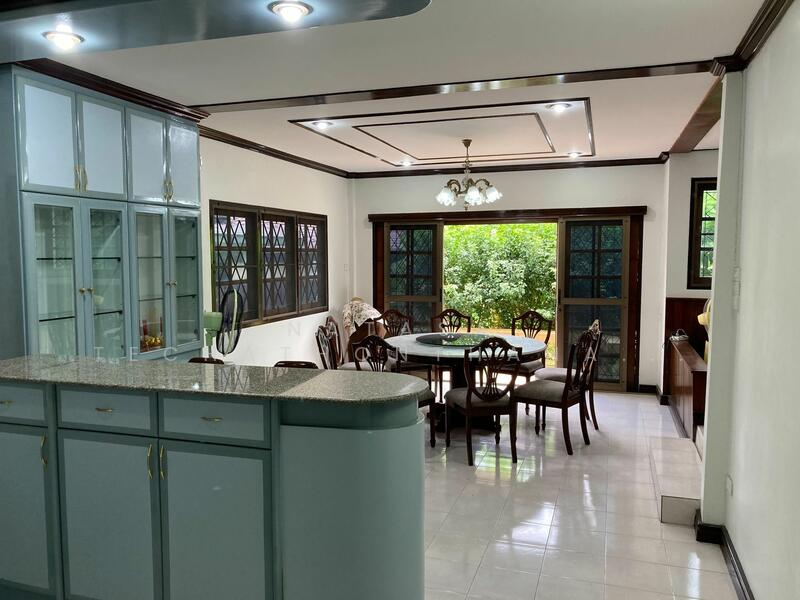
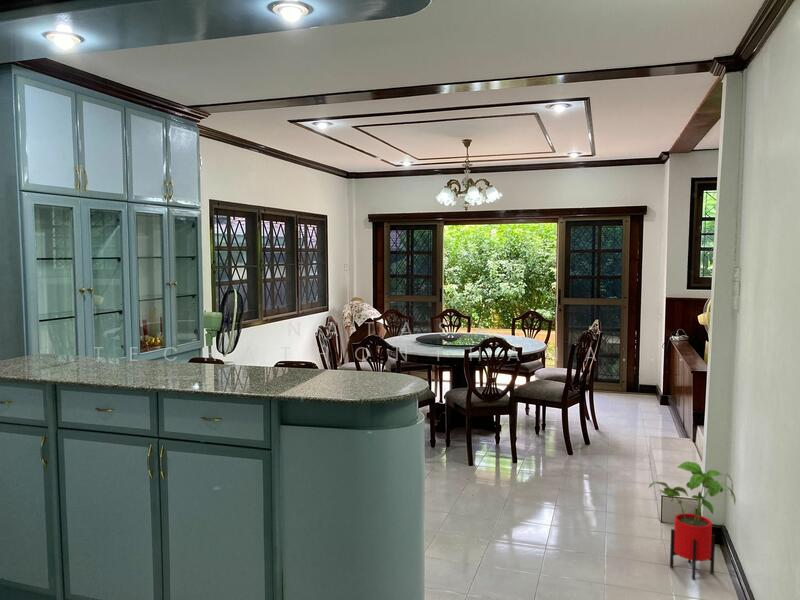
+ house plant (691, 515)
